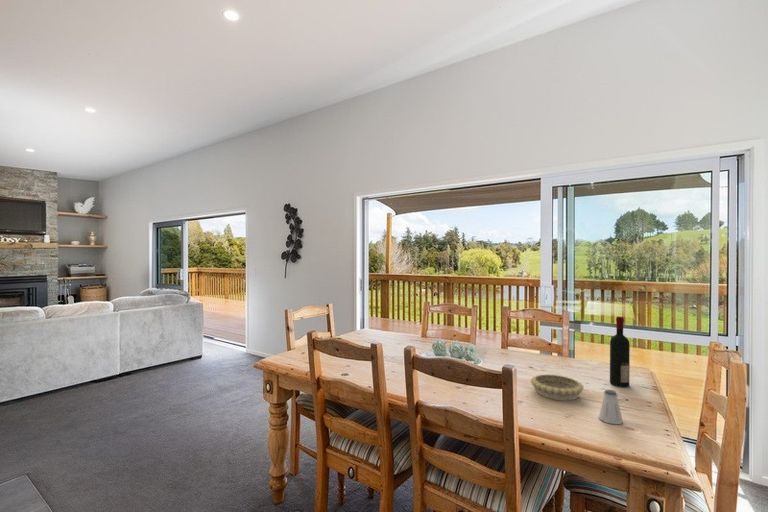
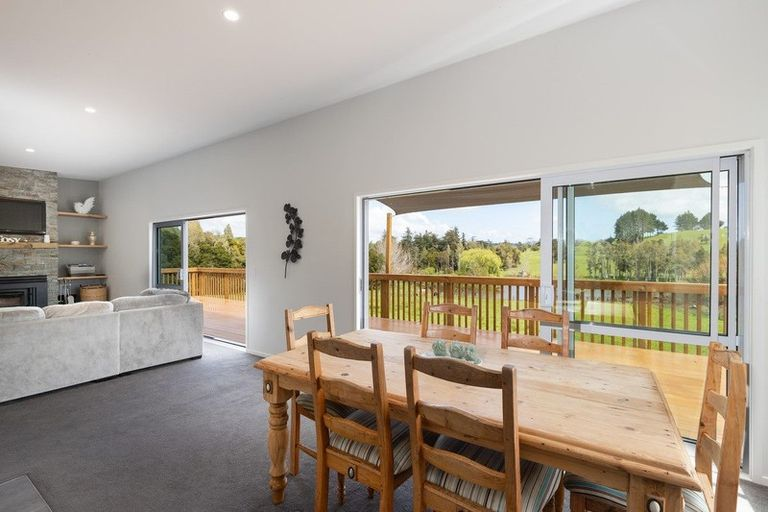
- alcohol (619, 350)
- saltshaker (610, 405)
- decorative bowl (556, 386)
